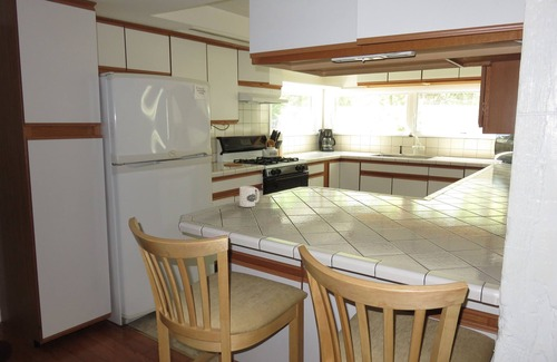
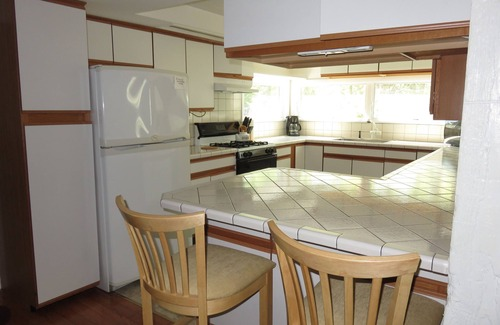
- mug (250, 196)
